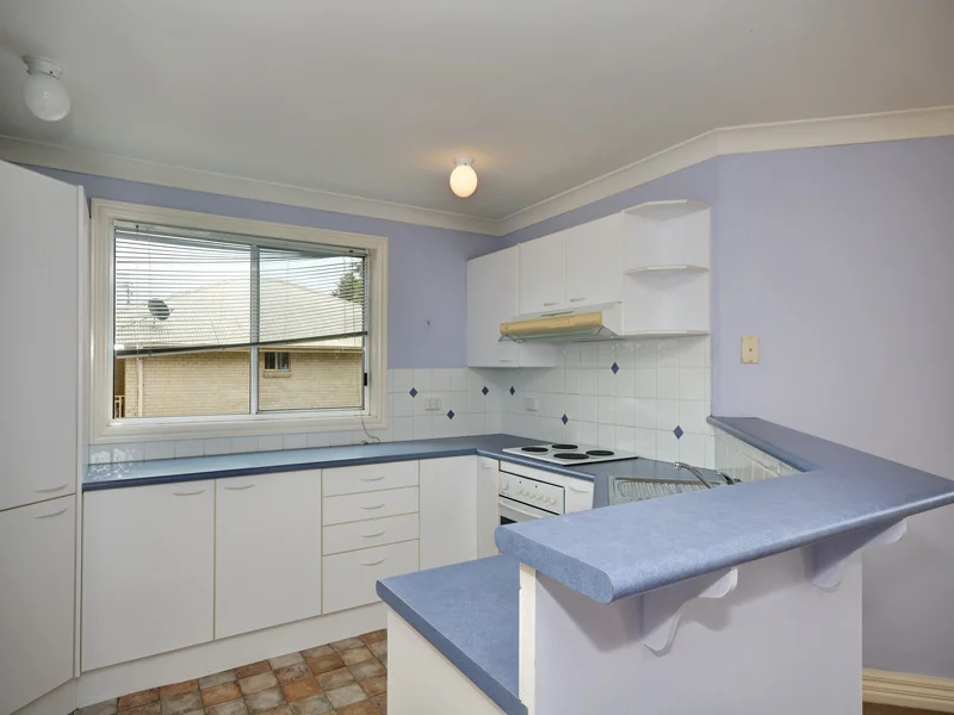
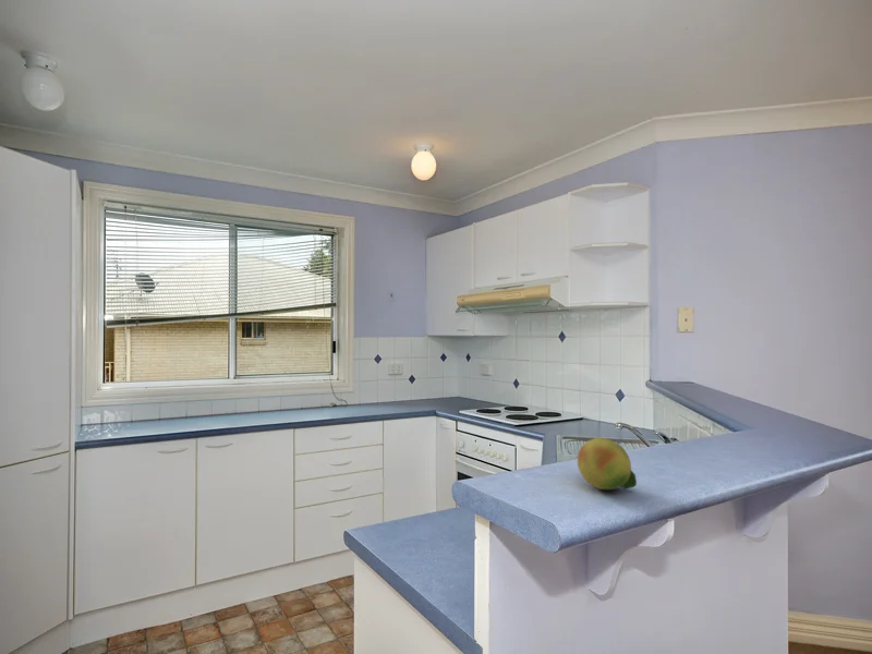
+ fruit (604, 462)
